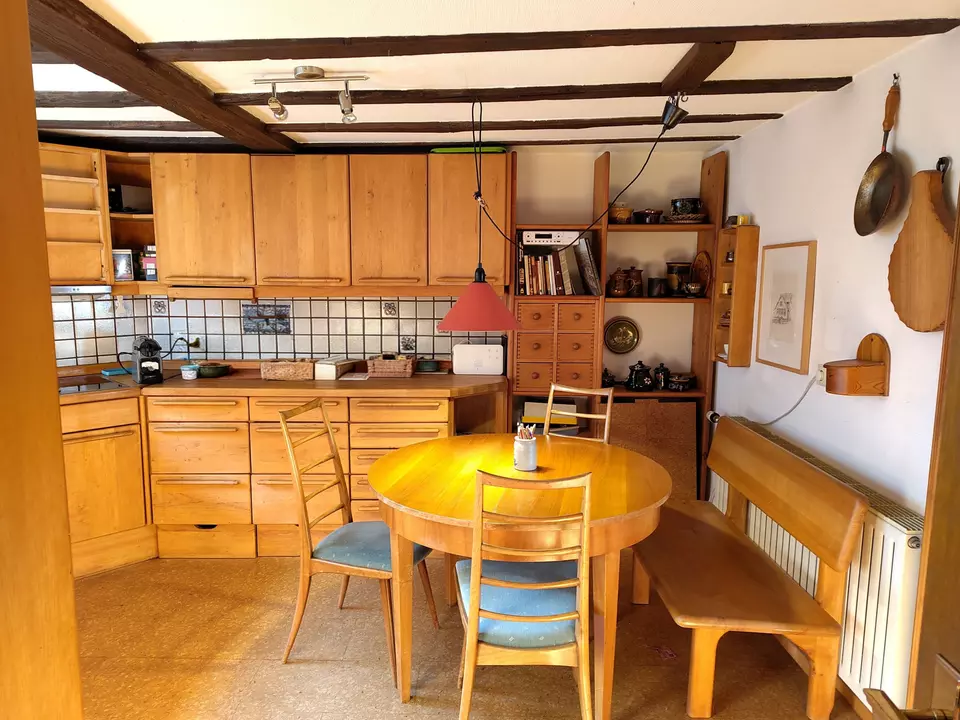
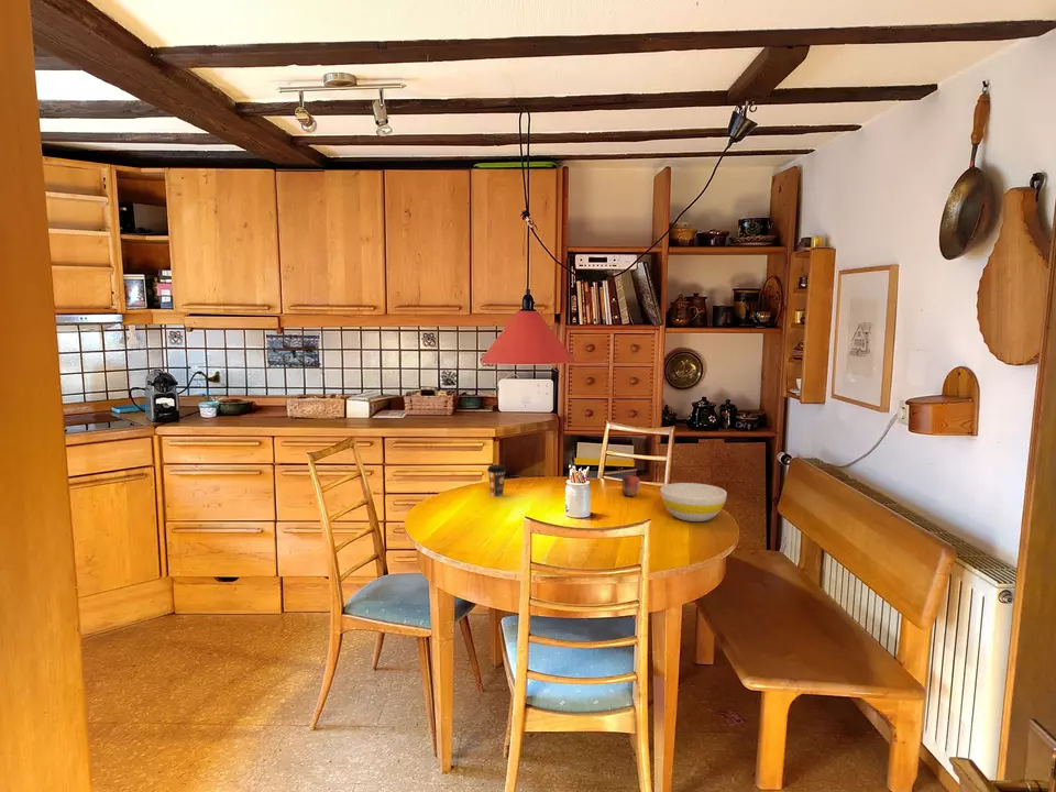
+ coffee cup (496, 481)
+ fruit (630, 484)
+ bowl (692, 503)
